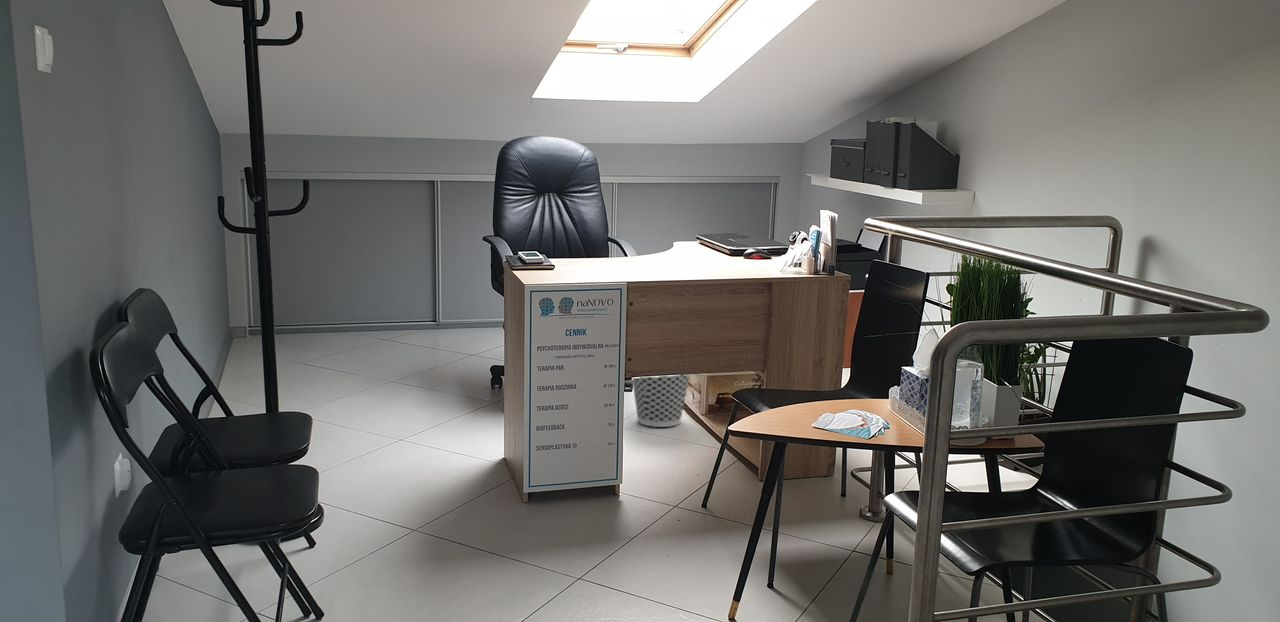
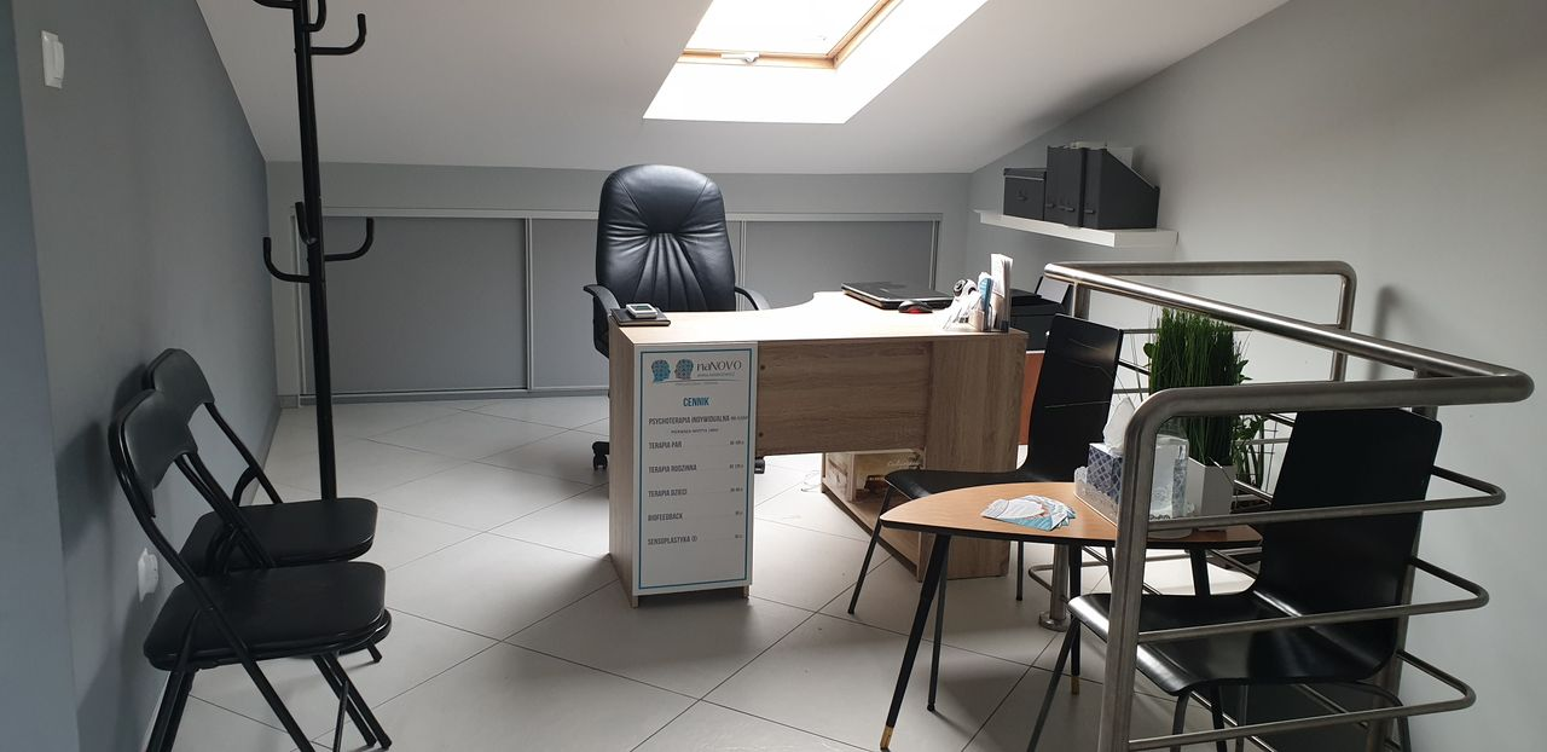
- wastebasket (660, 389)
